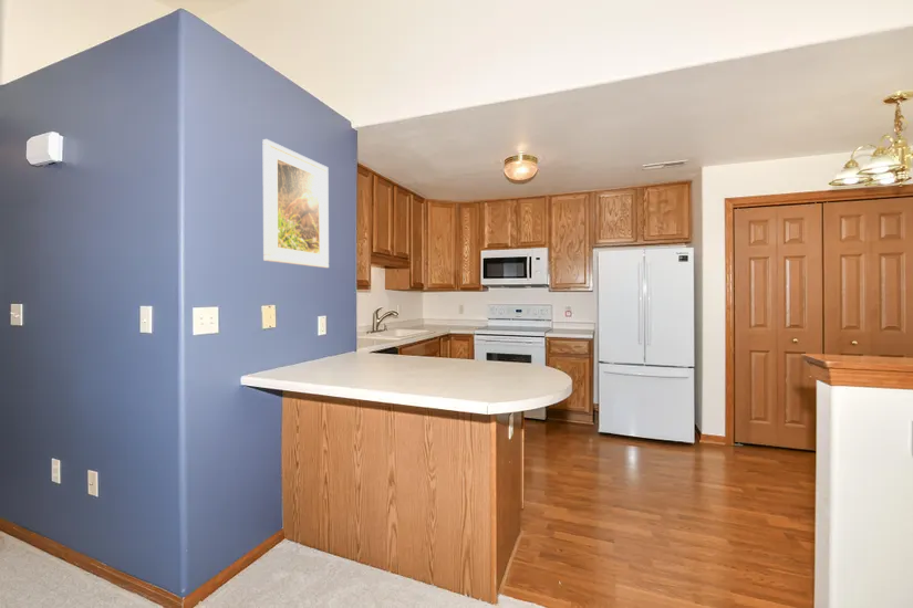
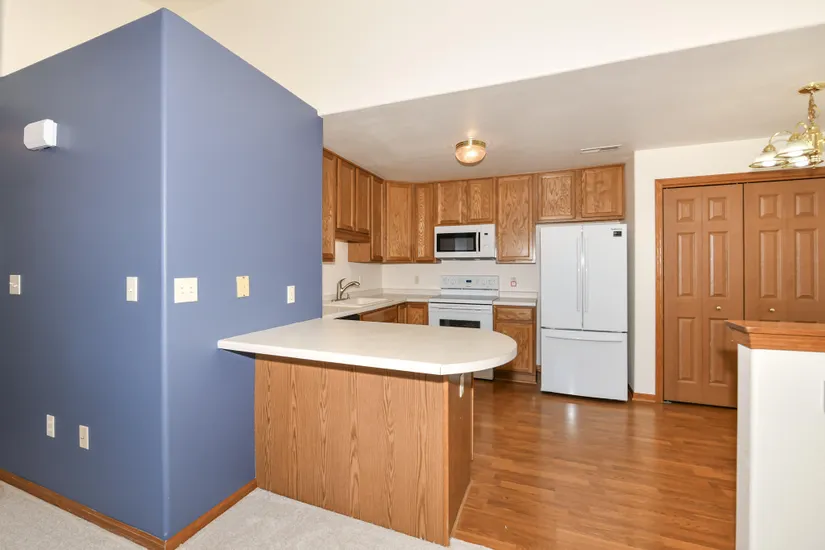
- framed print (299, 209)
